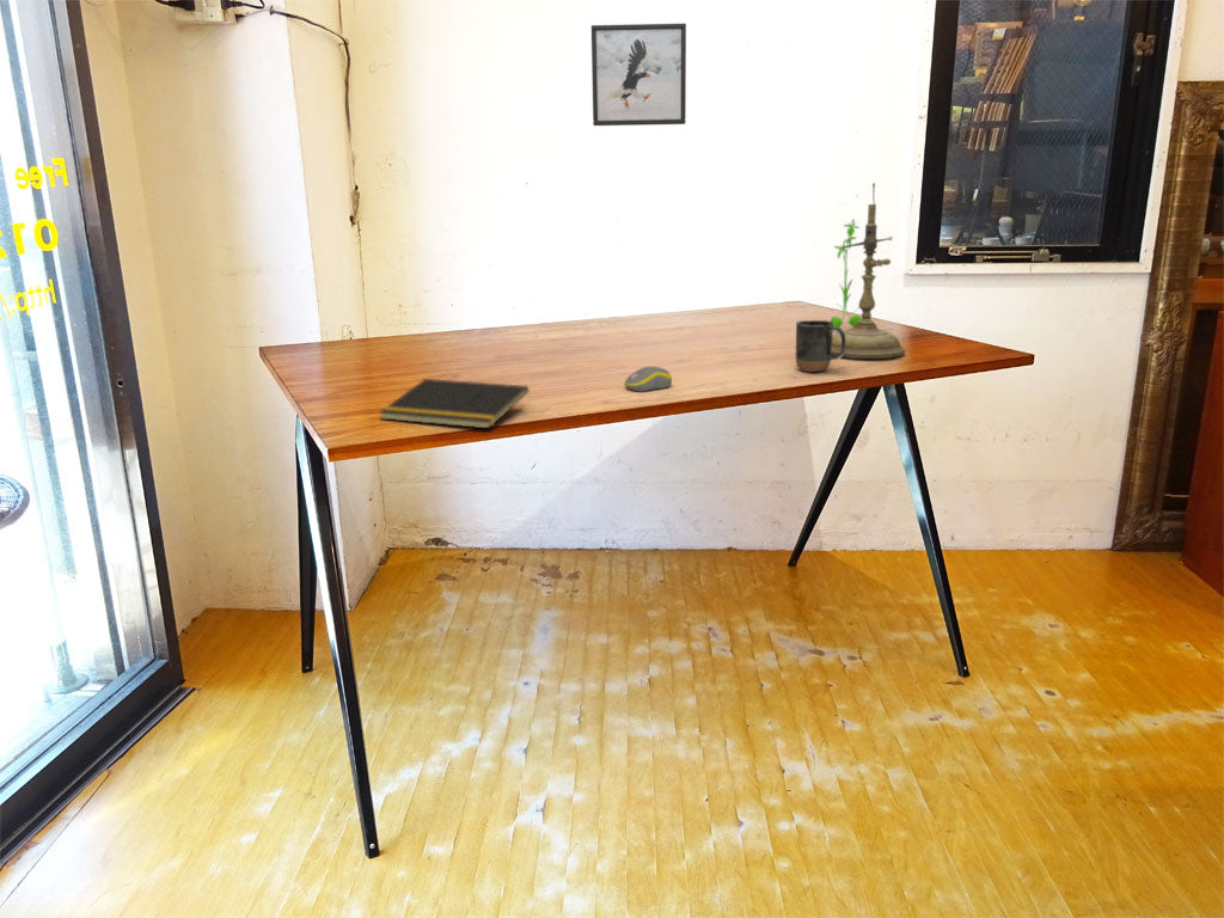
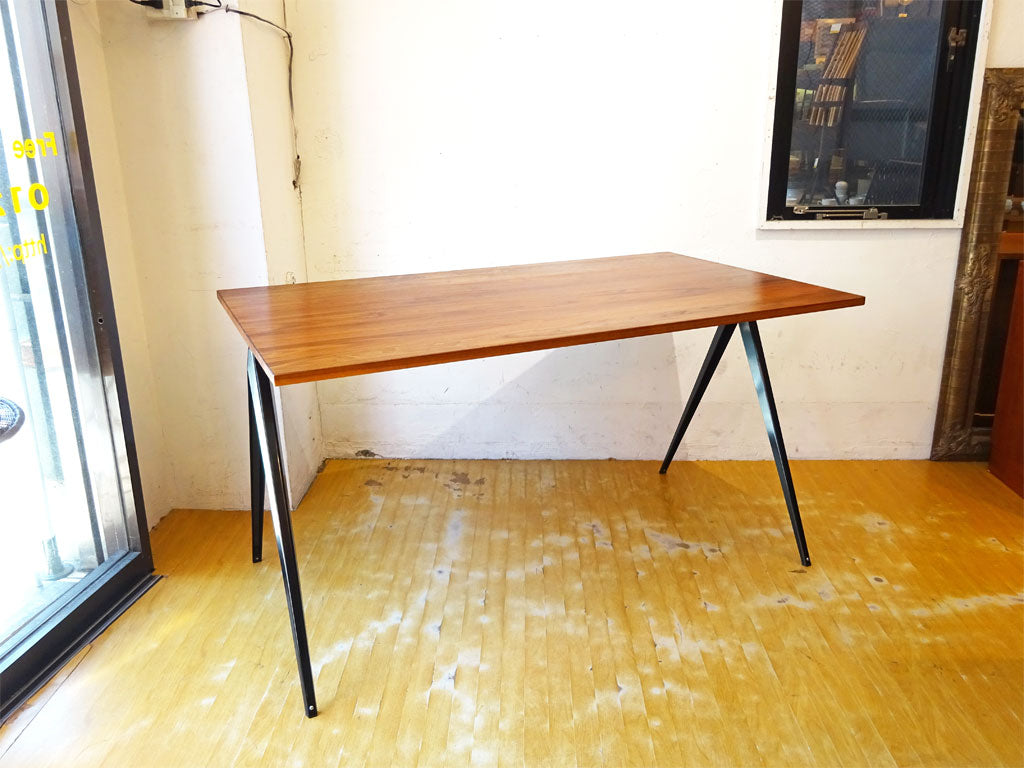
- mug (819, 344)
- lamp base (868, 269)
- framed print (638, 75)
- plant (845, 275)
- computer mouse (648, 377)
- notepad (454, 402)
